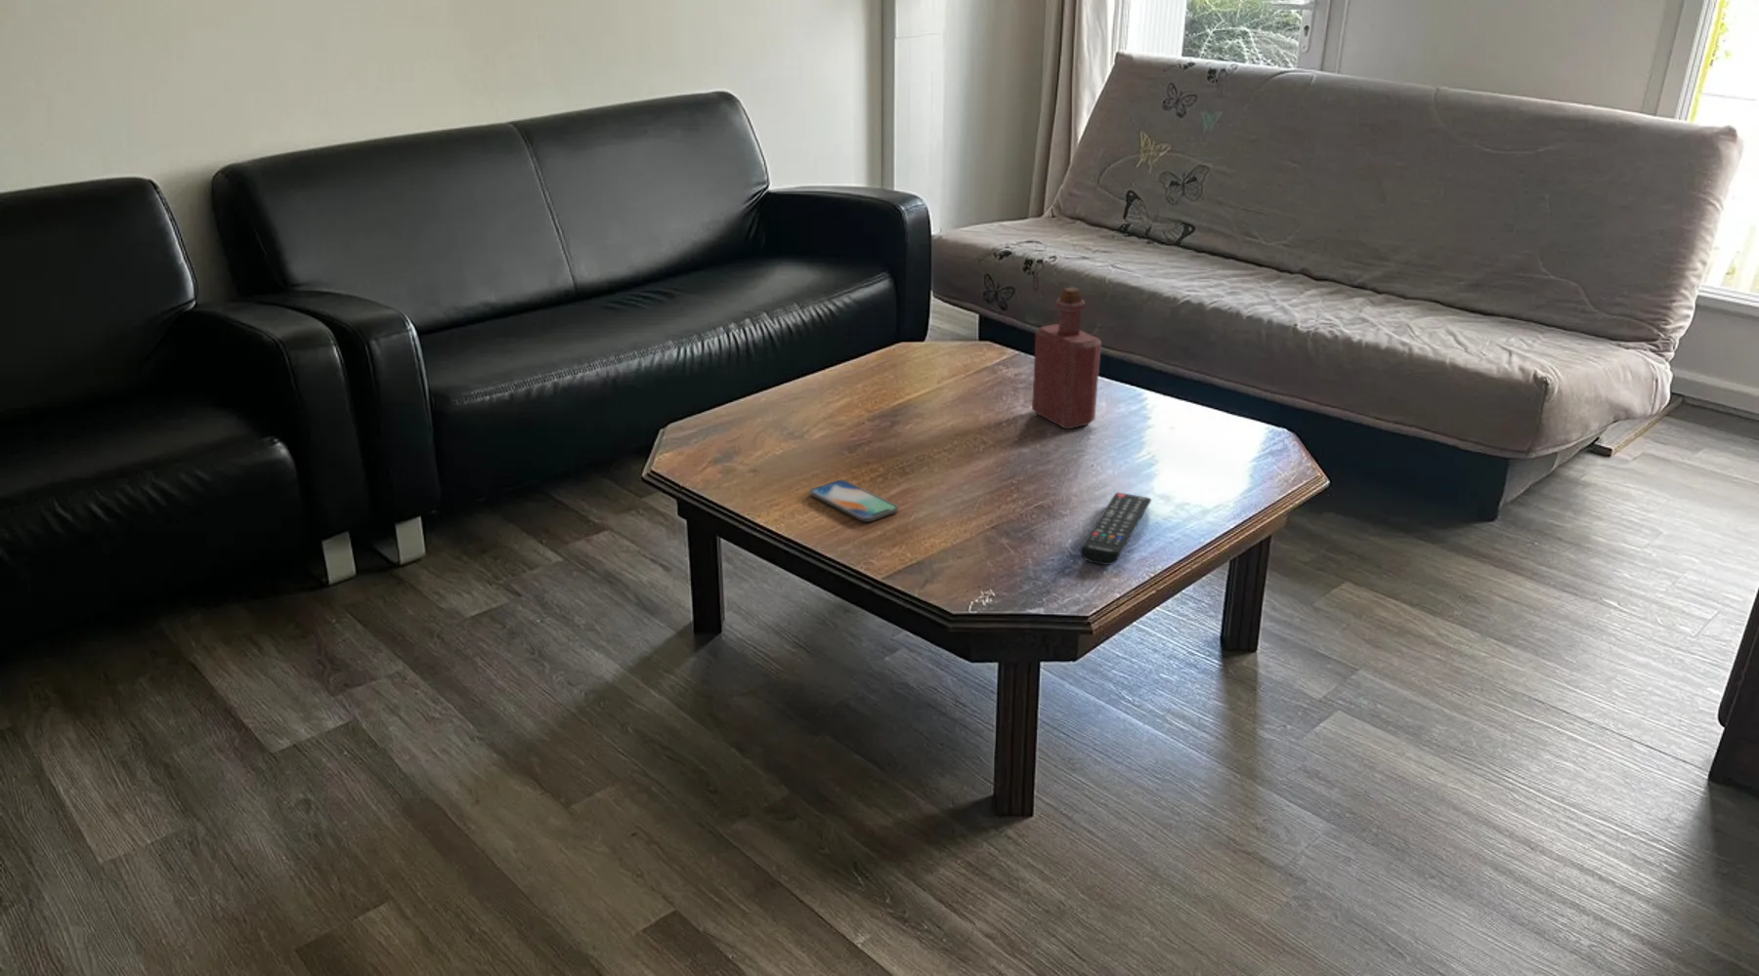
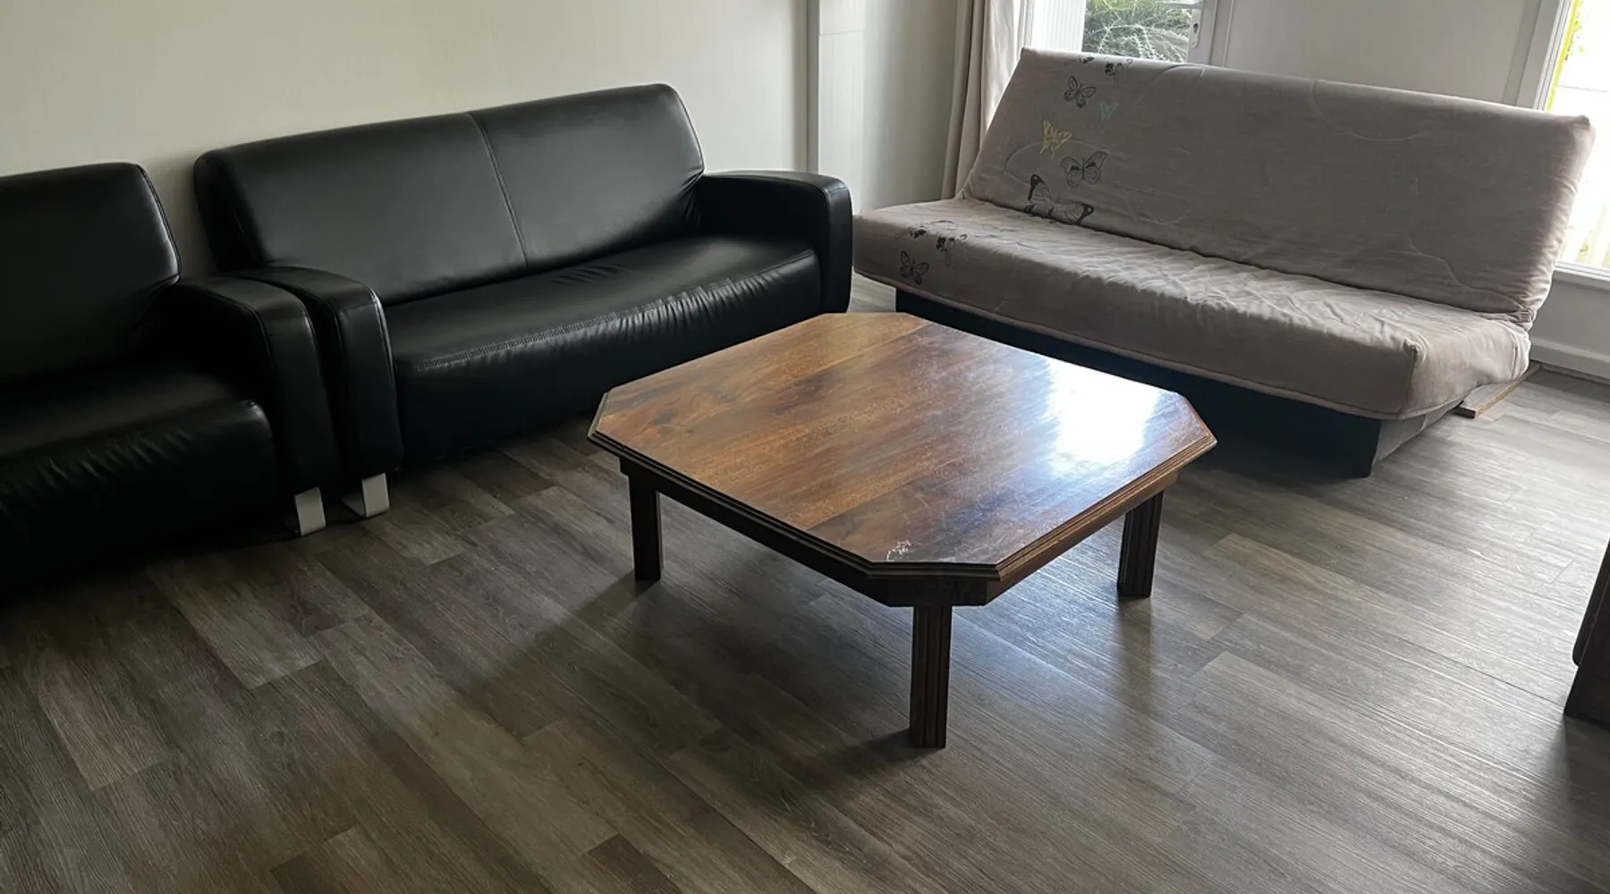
- smartphone (853, 500)
- bottle (1066, 355)
- remote control (1117, 526)
